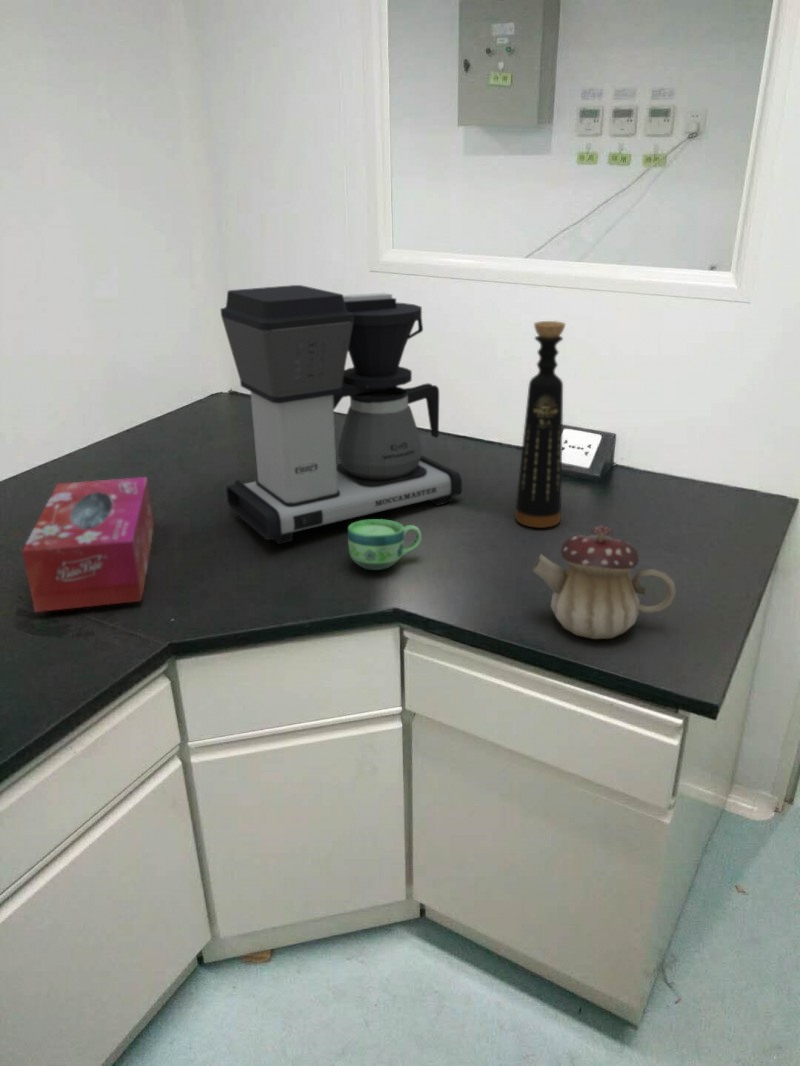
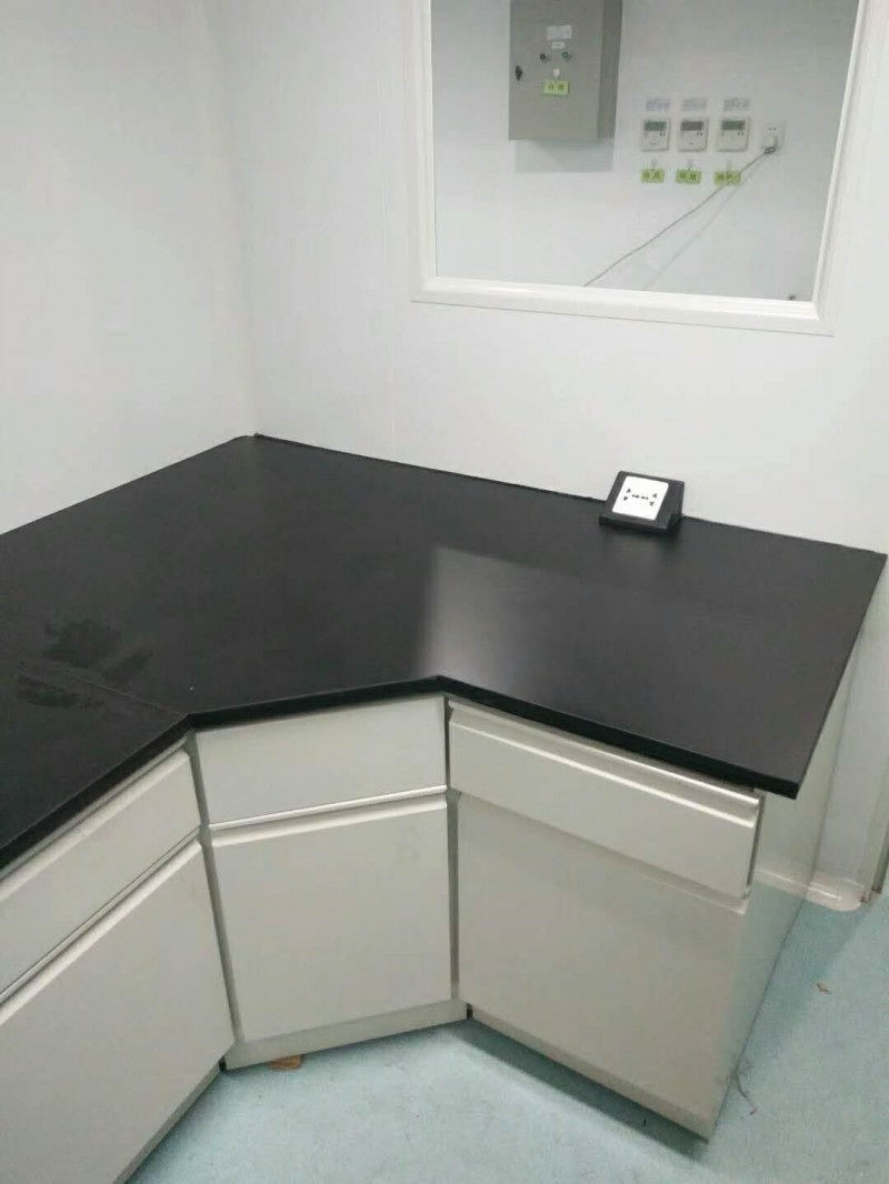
- teapot (604, 575)
- cup (384, 543)
- coffee maker (340, 400)
- tissue box (96, 538)
- bottle (543, 426)
